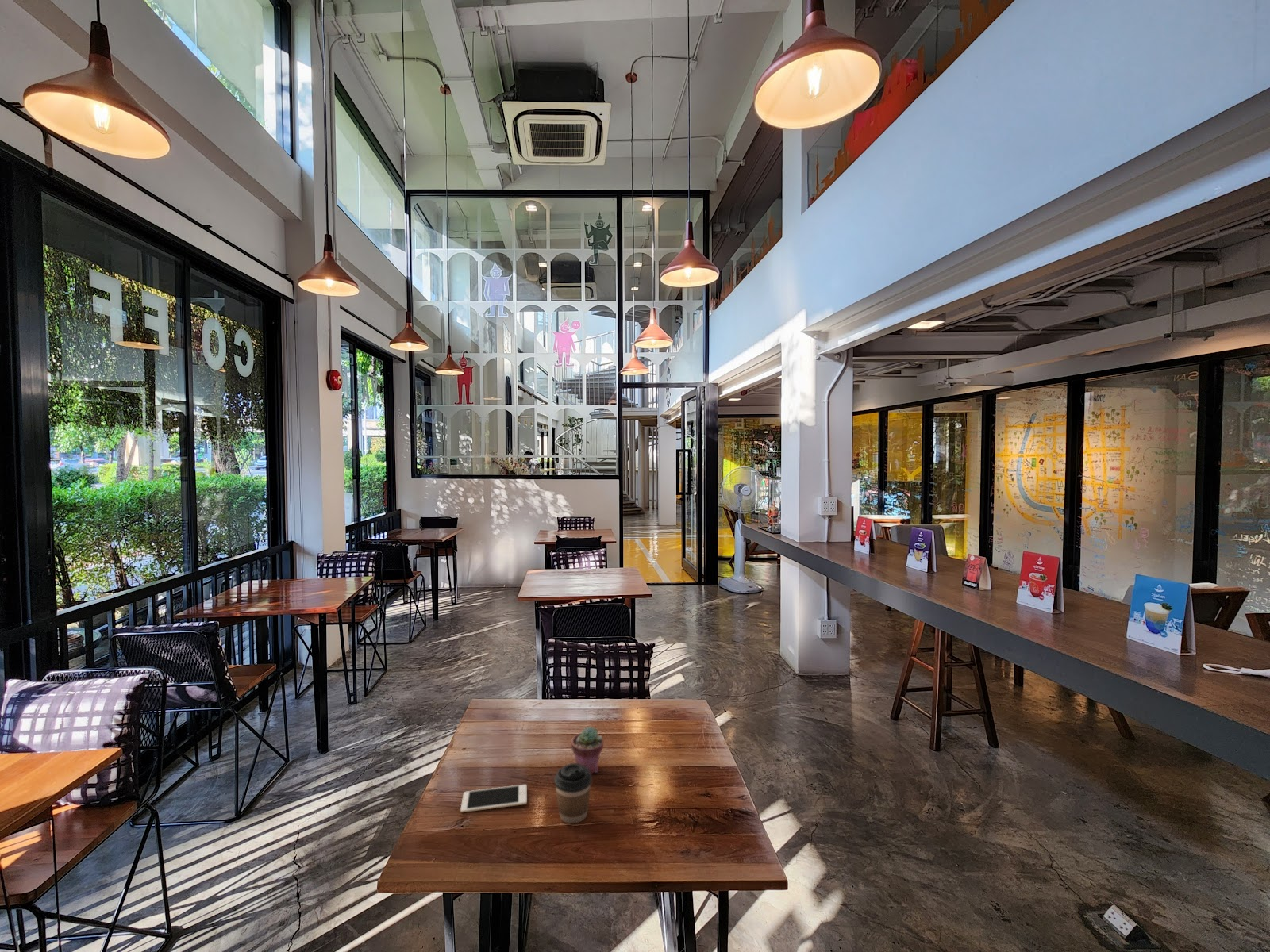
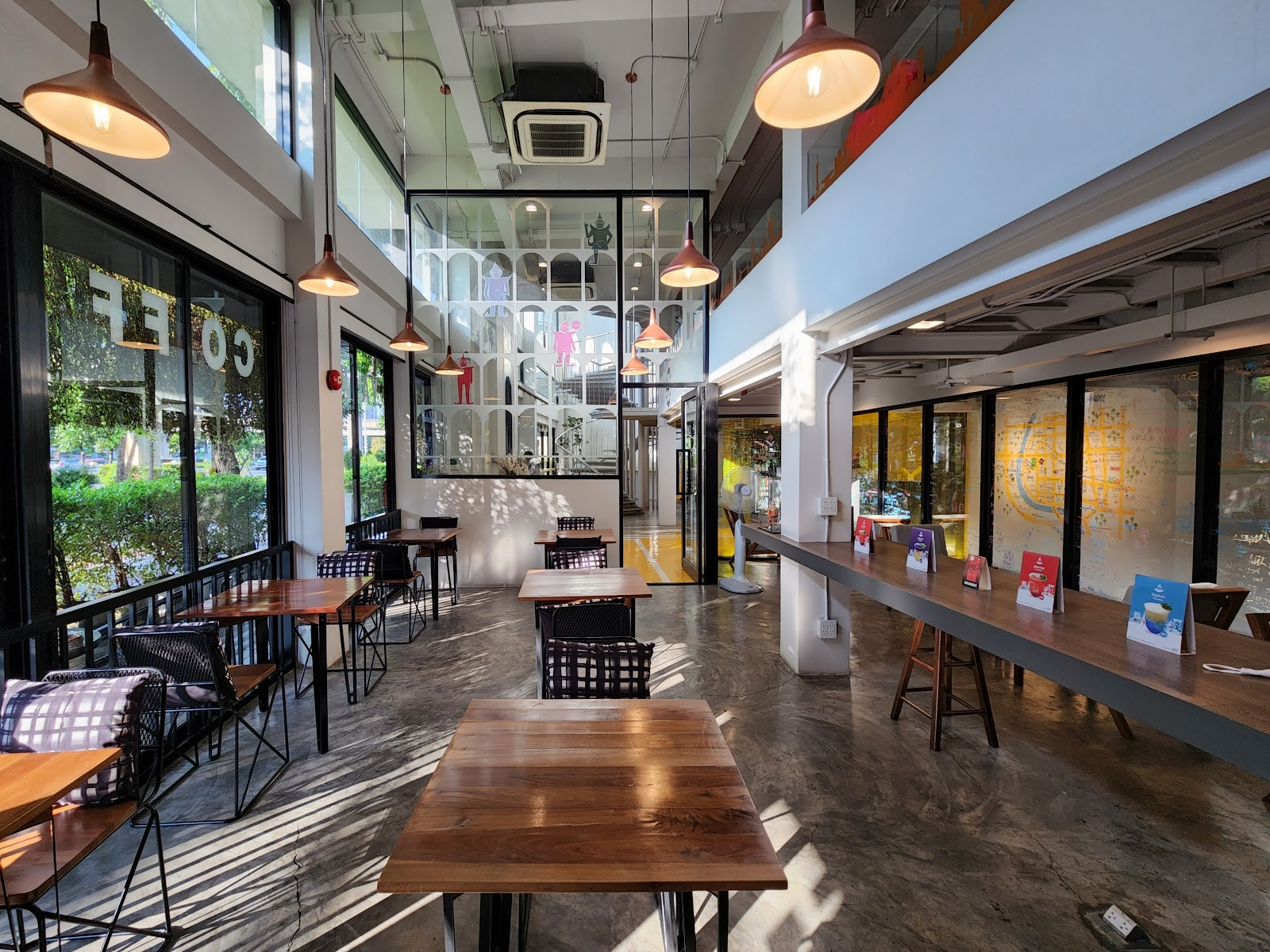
- cell phone (495, 797)
- coffee cup (573, 790)
- potted succulent (587, 748)
